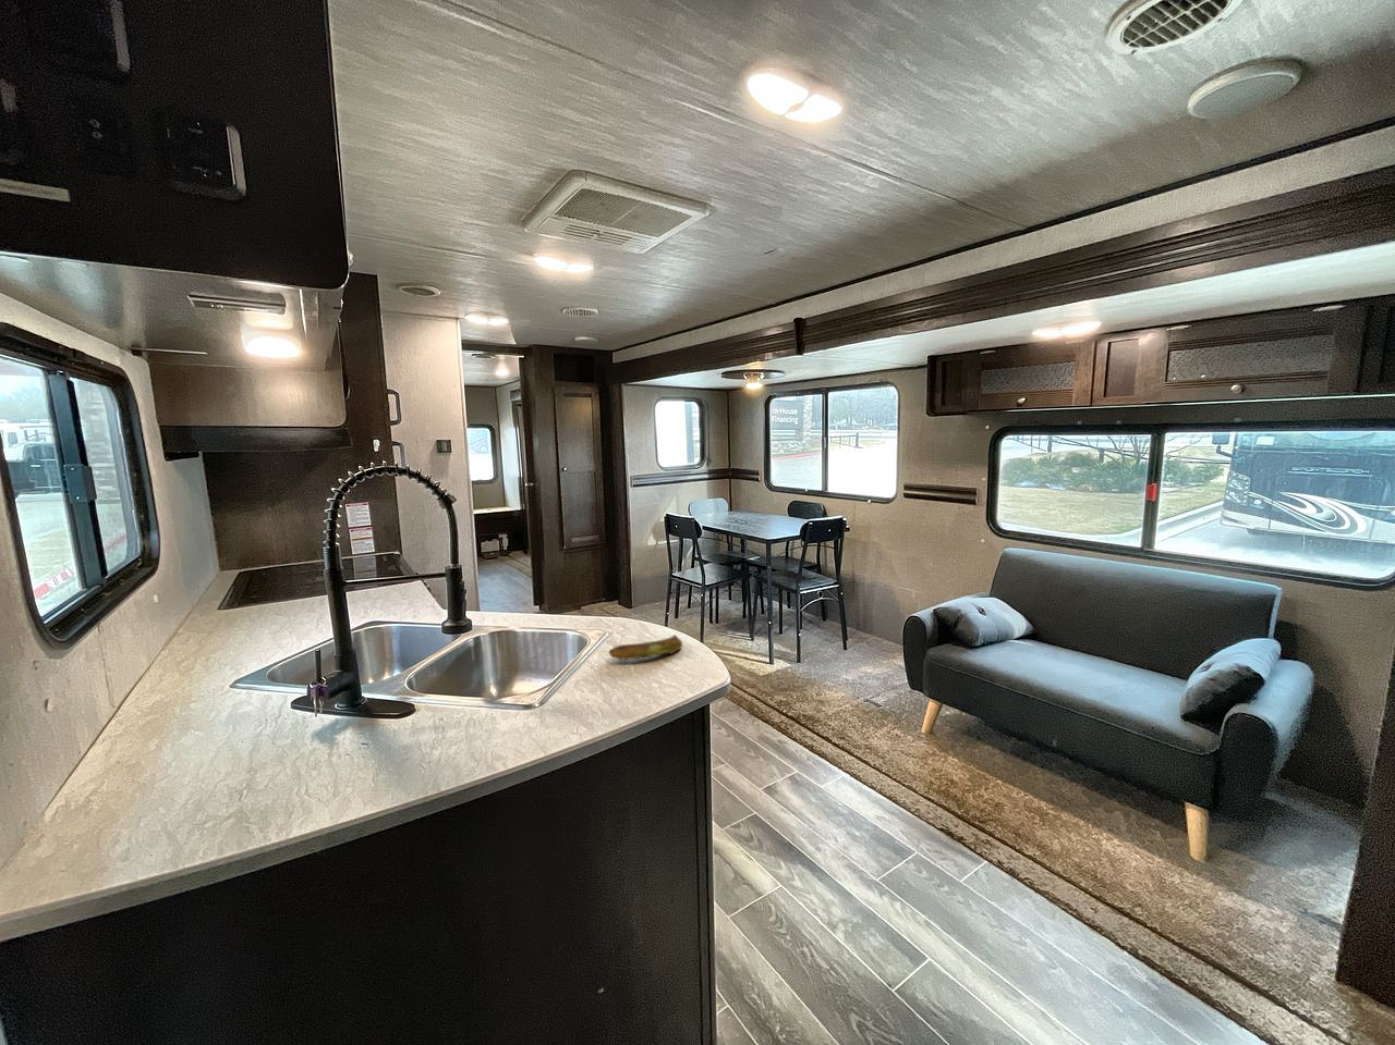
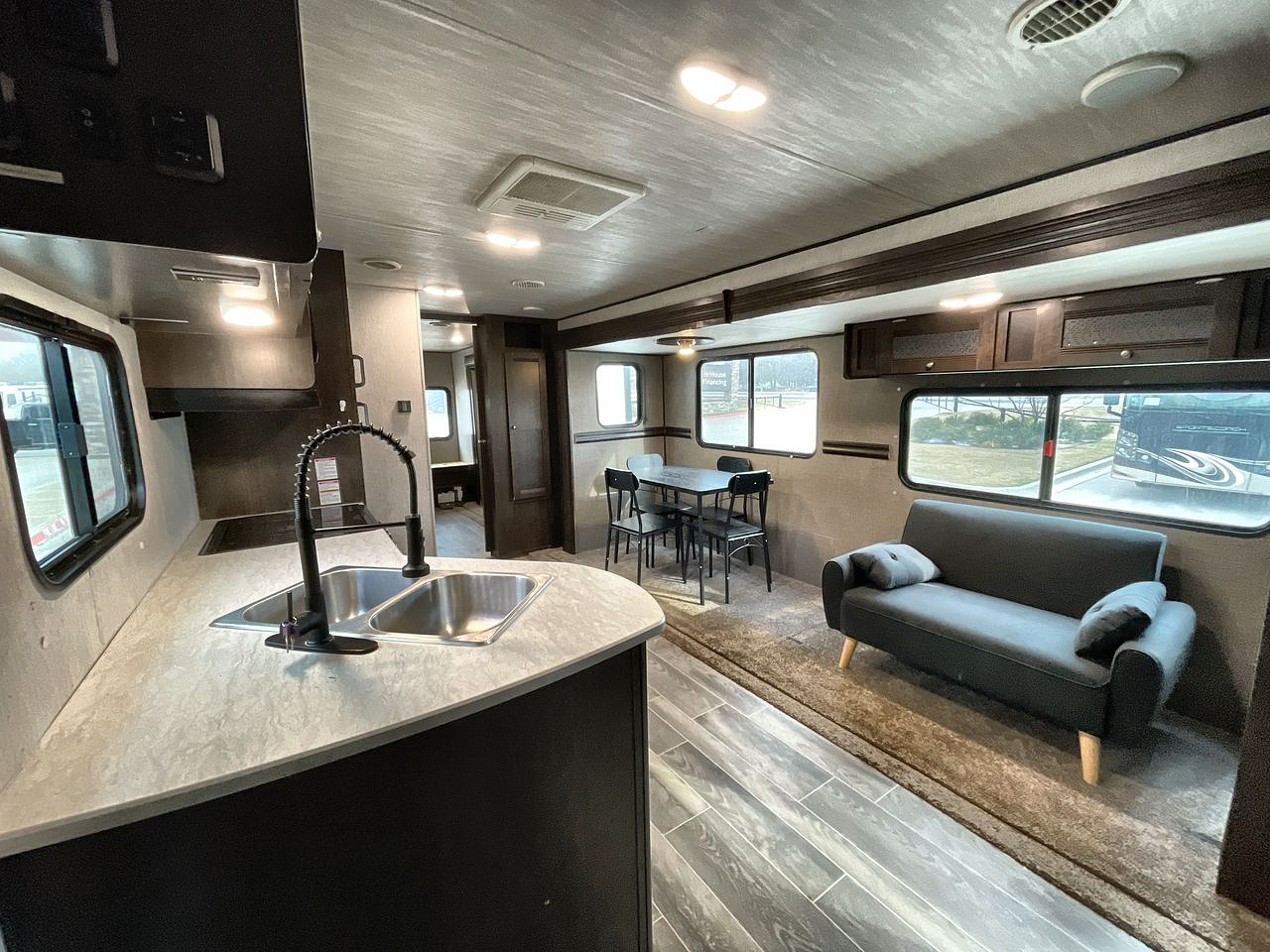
- banana (648, 642)
